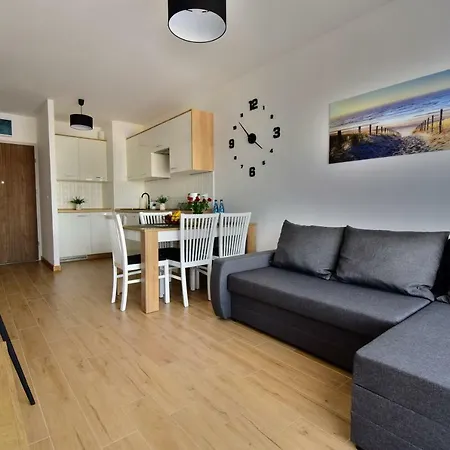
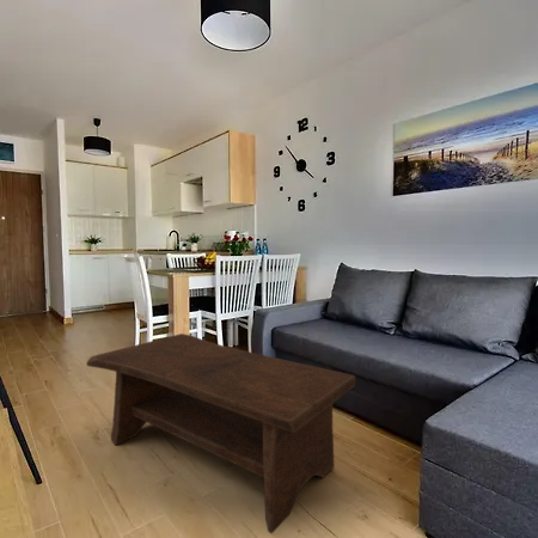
+ coffee table (215, 408)
